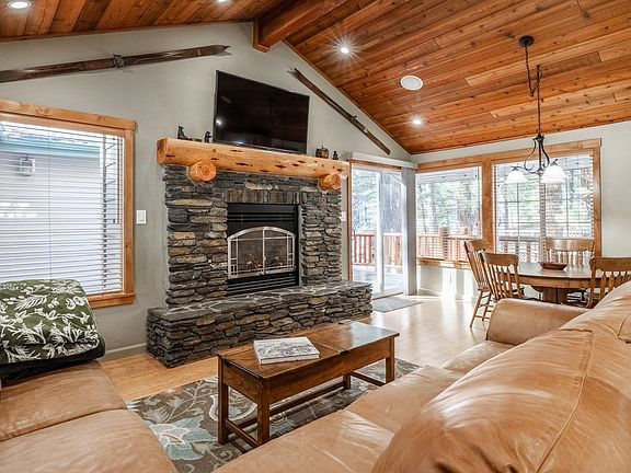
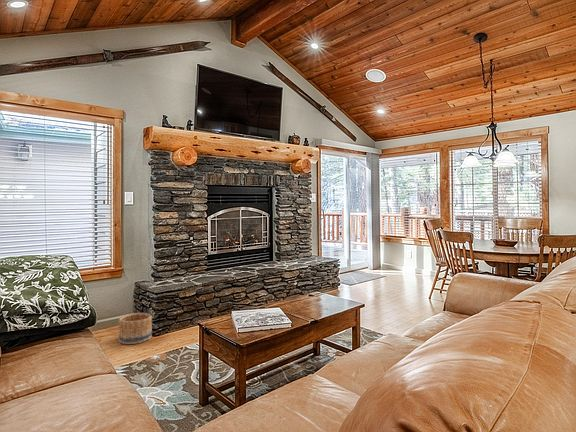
+ basket (135, 327)
